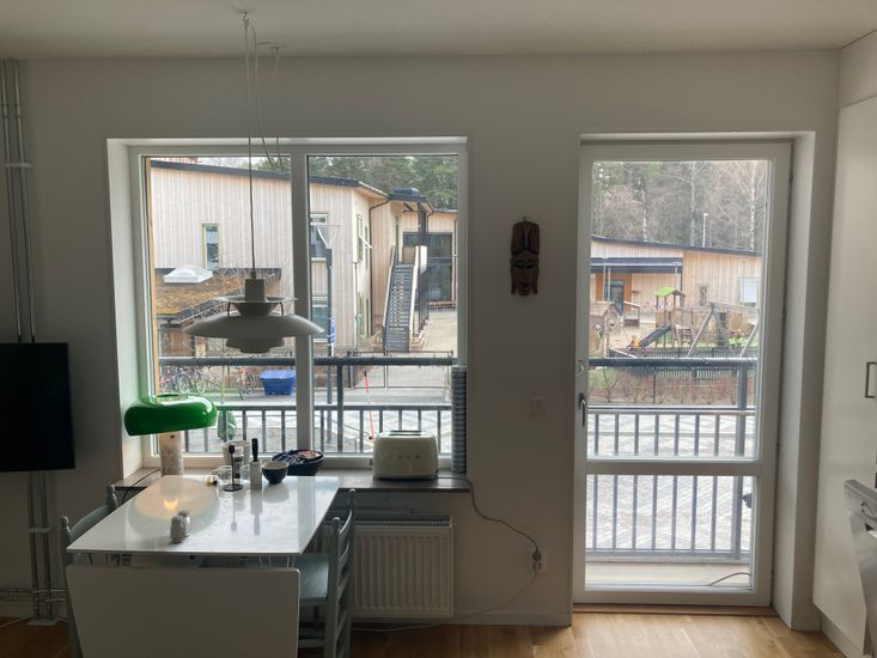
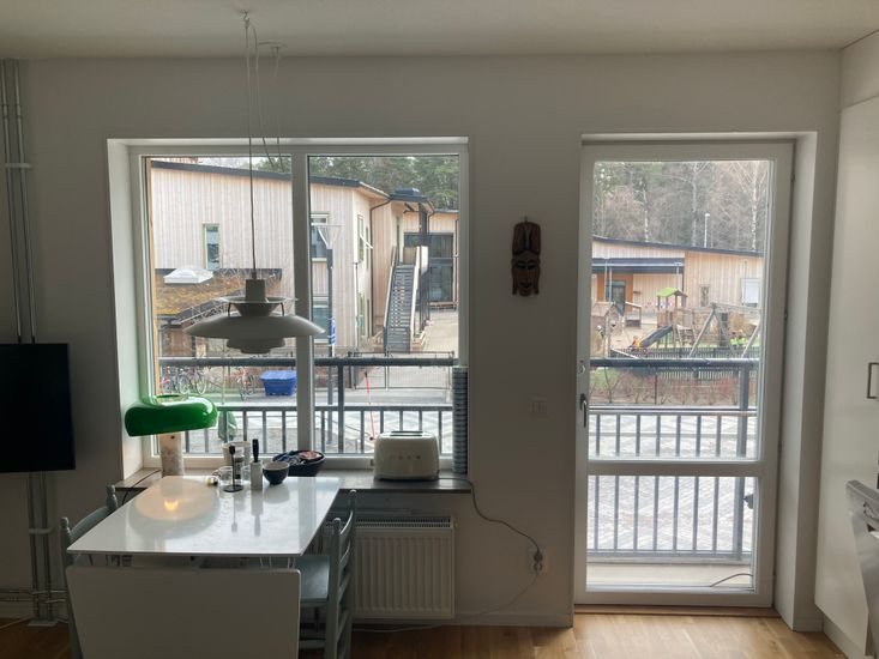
- salt and pepper shaker (181, 525)
